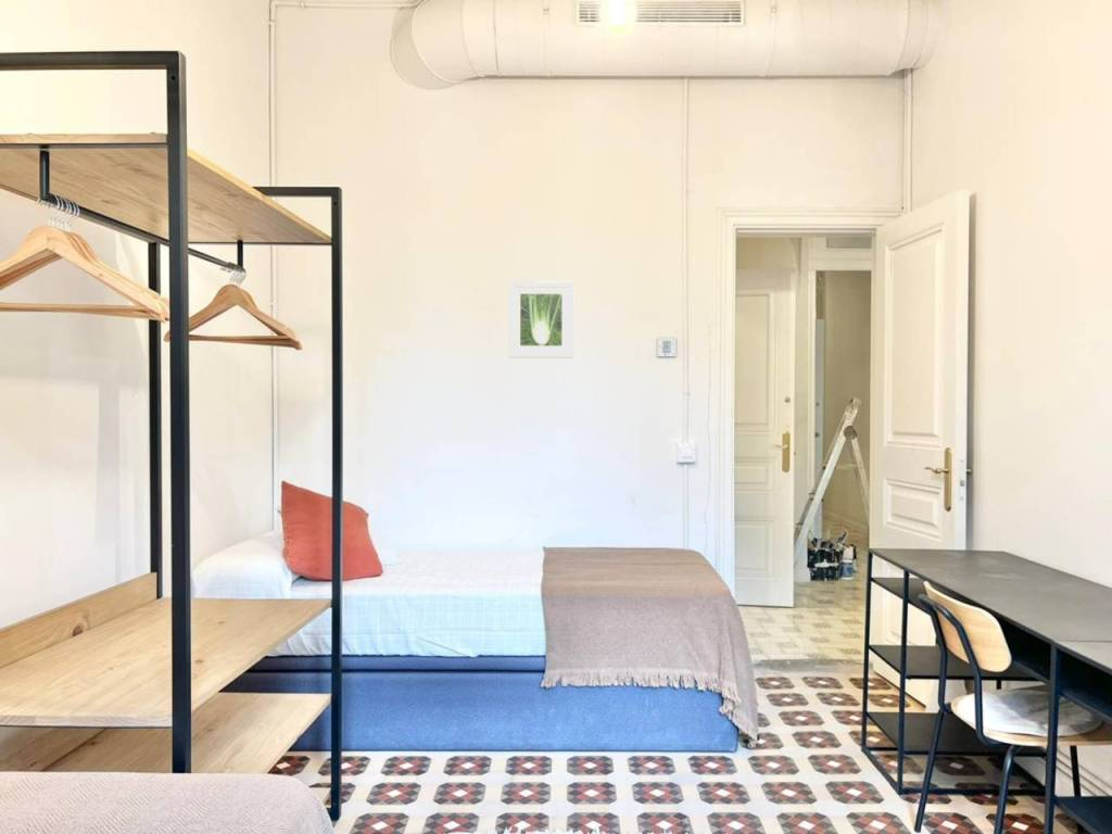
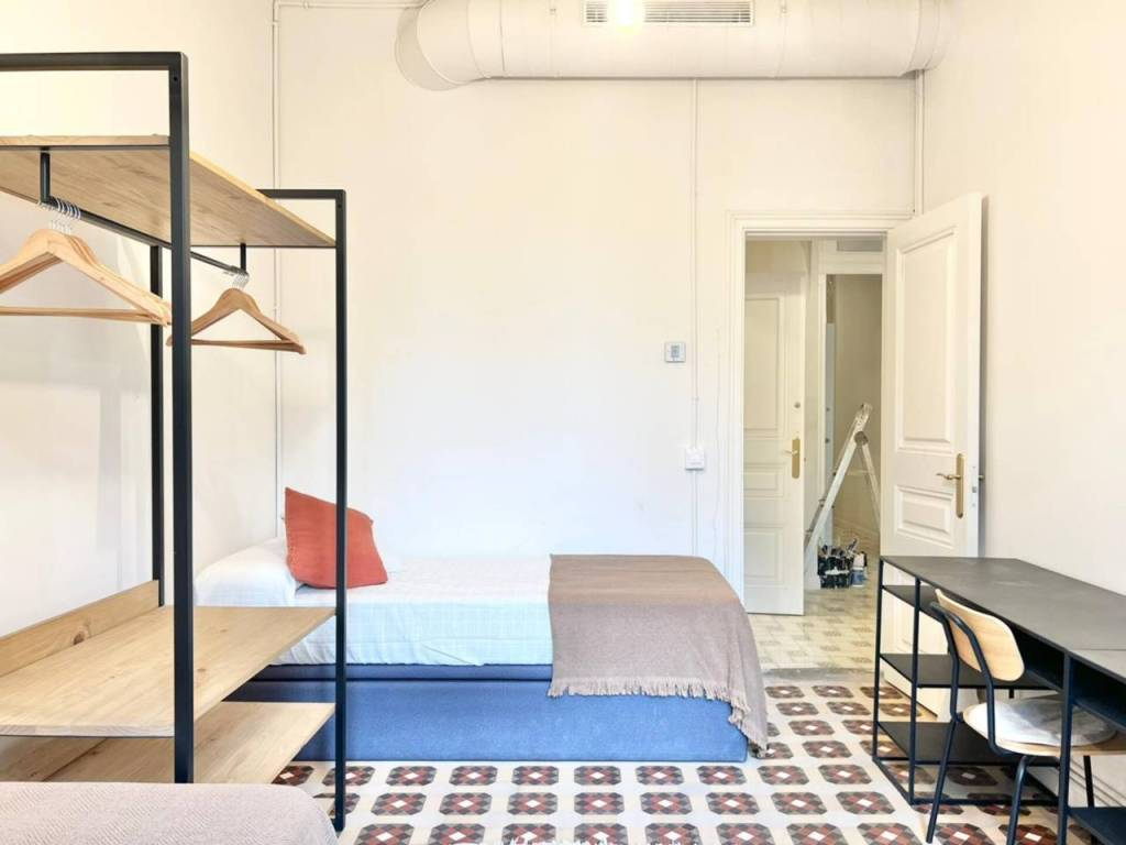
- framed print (541, 319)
